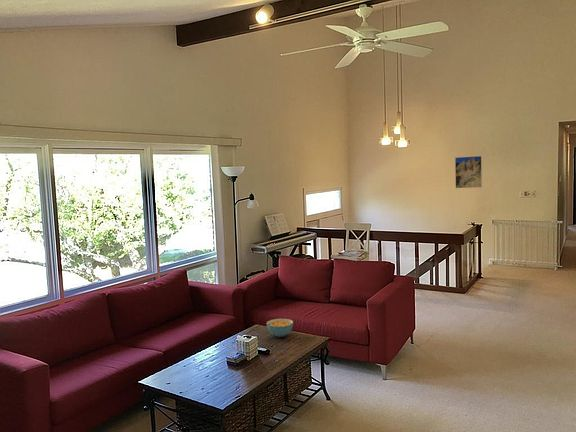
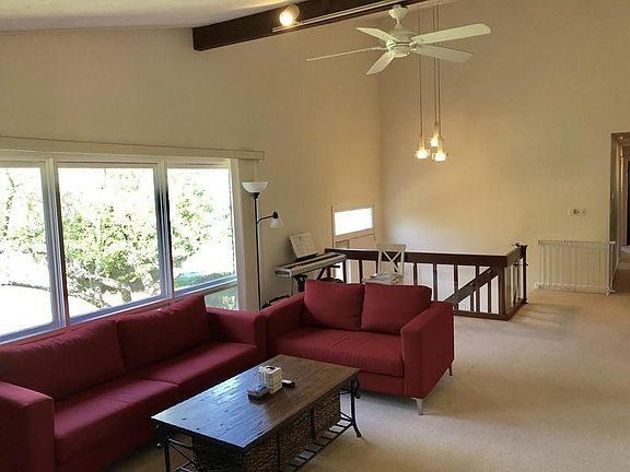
- cereal bowl (280, 329)
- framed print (468, 172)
